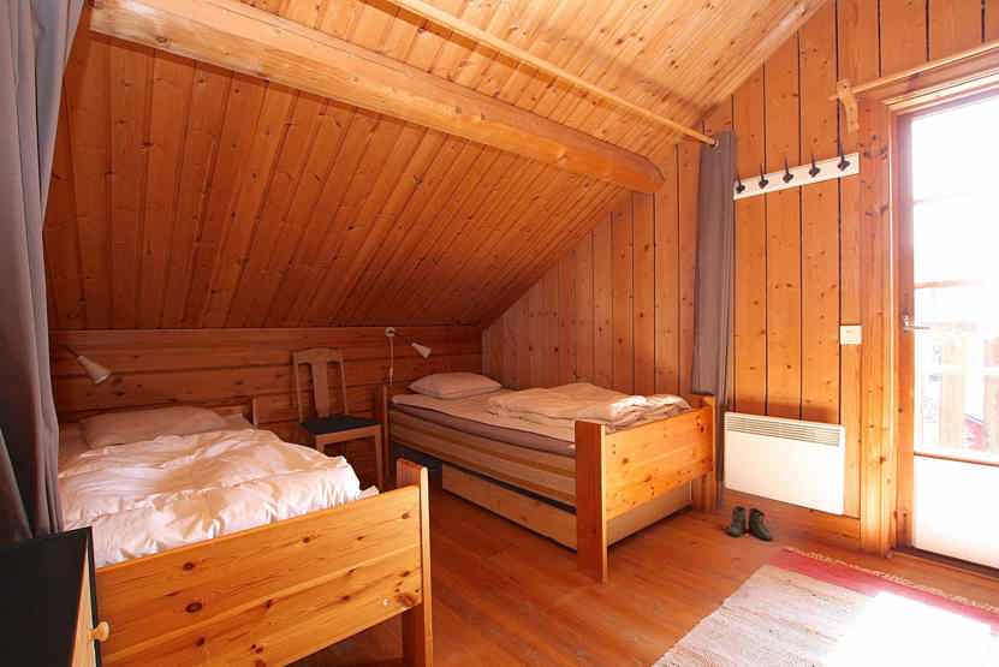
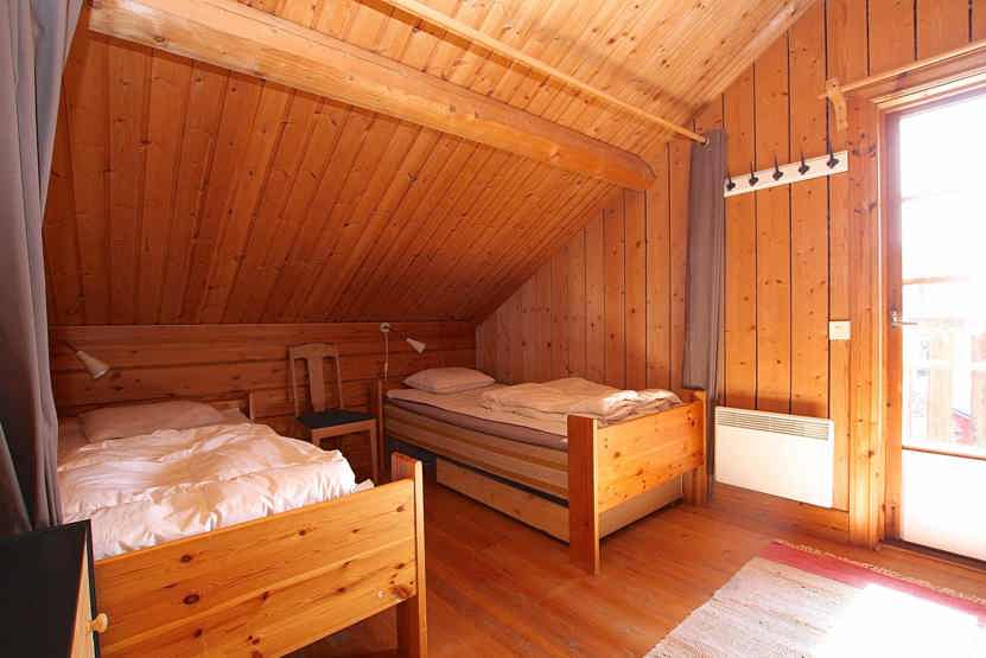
- boots (748, 522)
